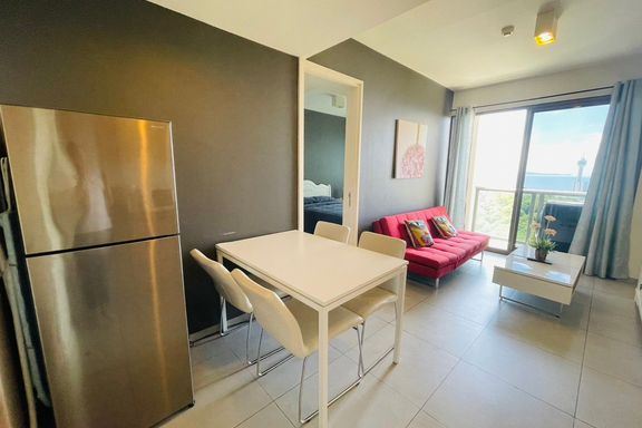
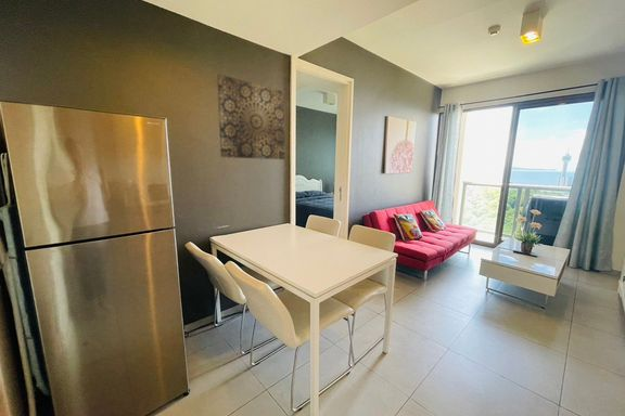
+ wall art (254, 121)
